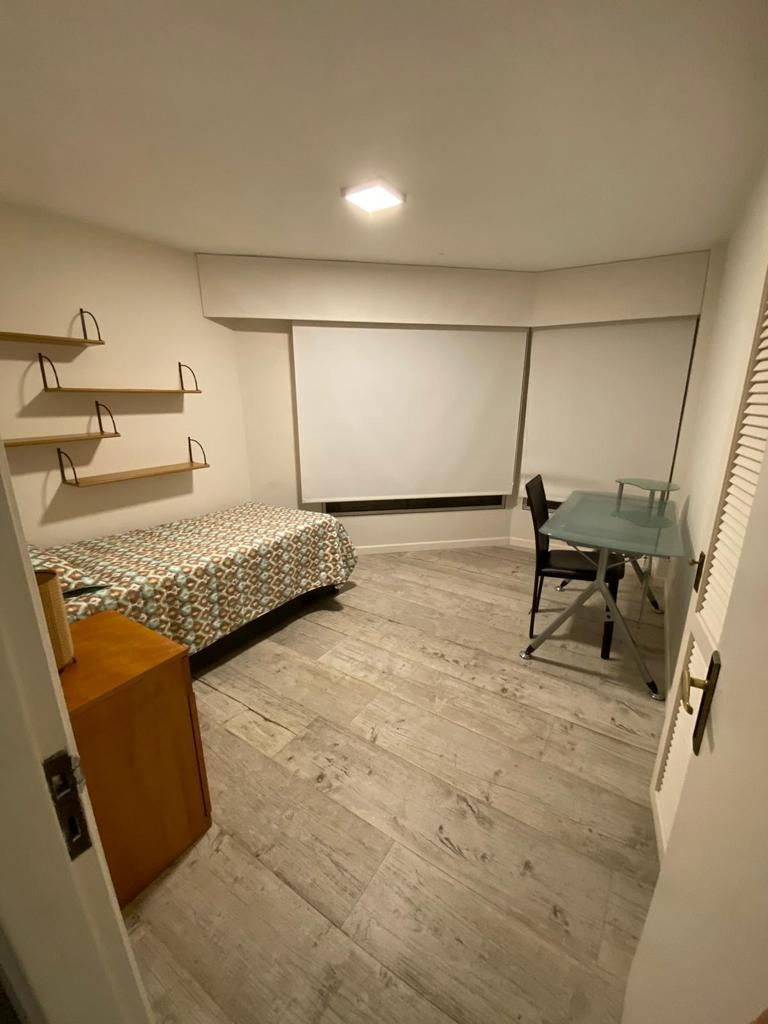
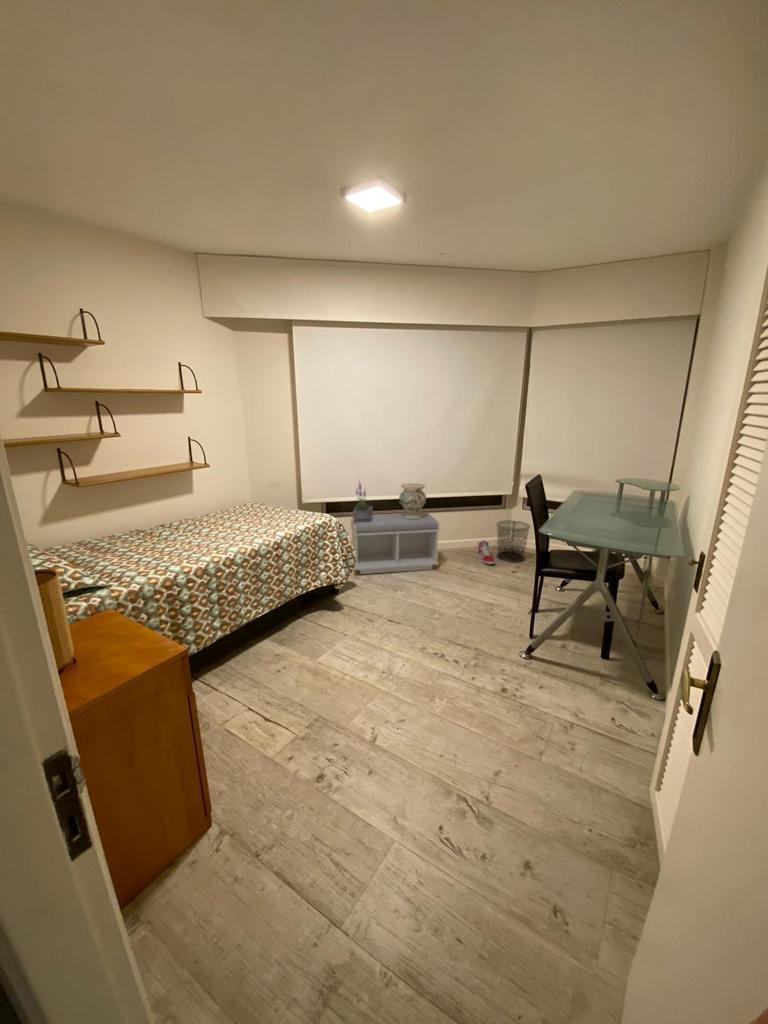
+ decorative vase (412, 501)
+ potted plant (363, 499)
+ bench (393, 541)
+ sneaker (486, 551)
+ waste bin (511, 540)
